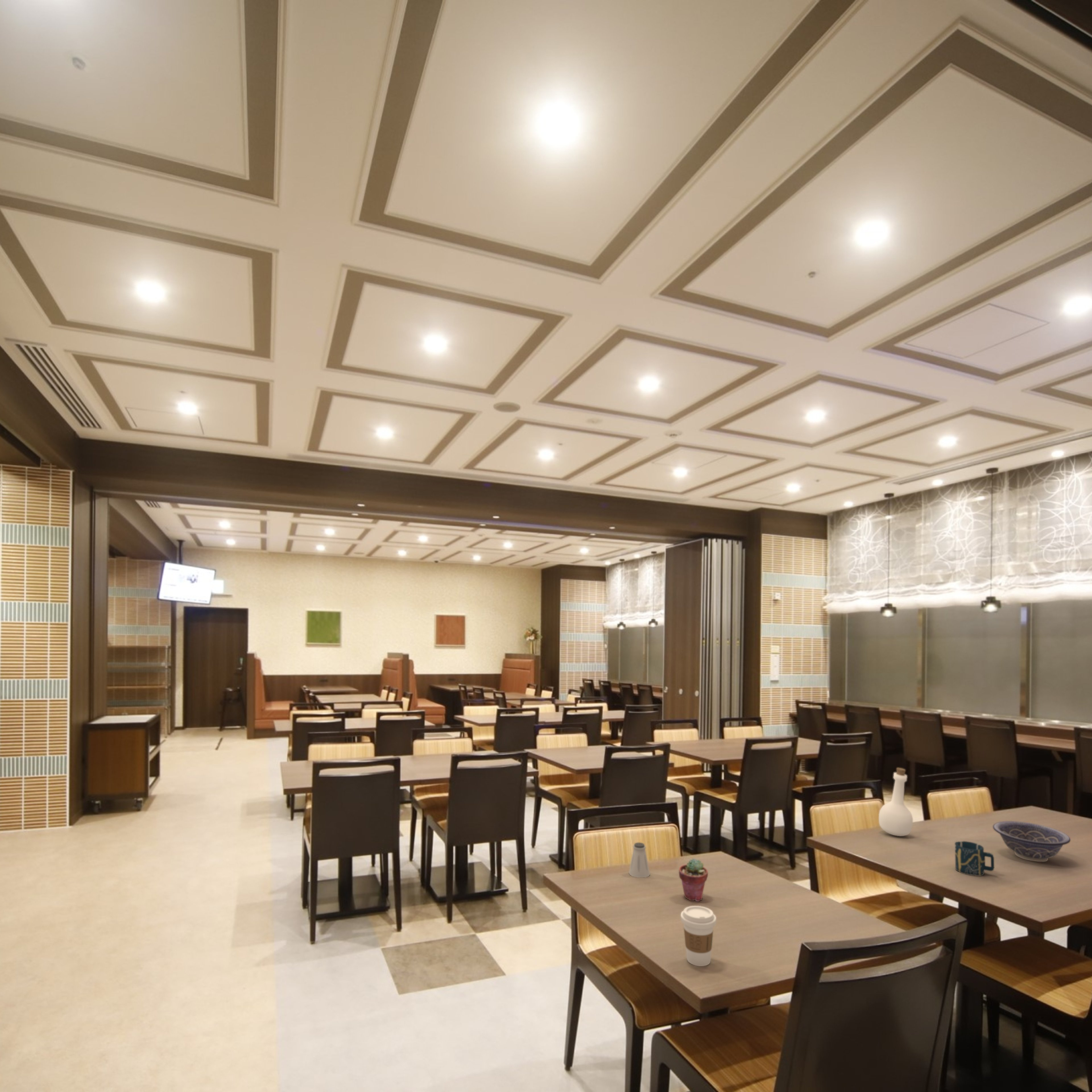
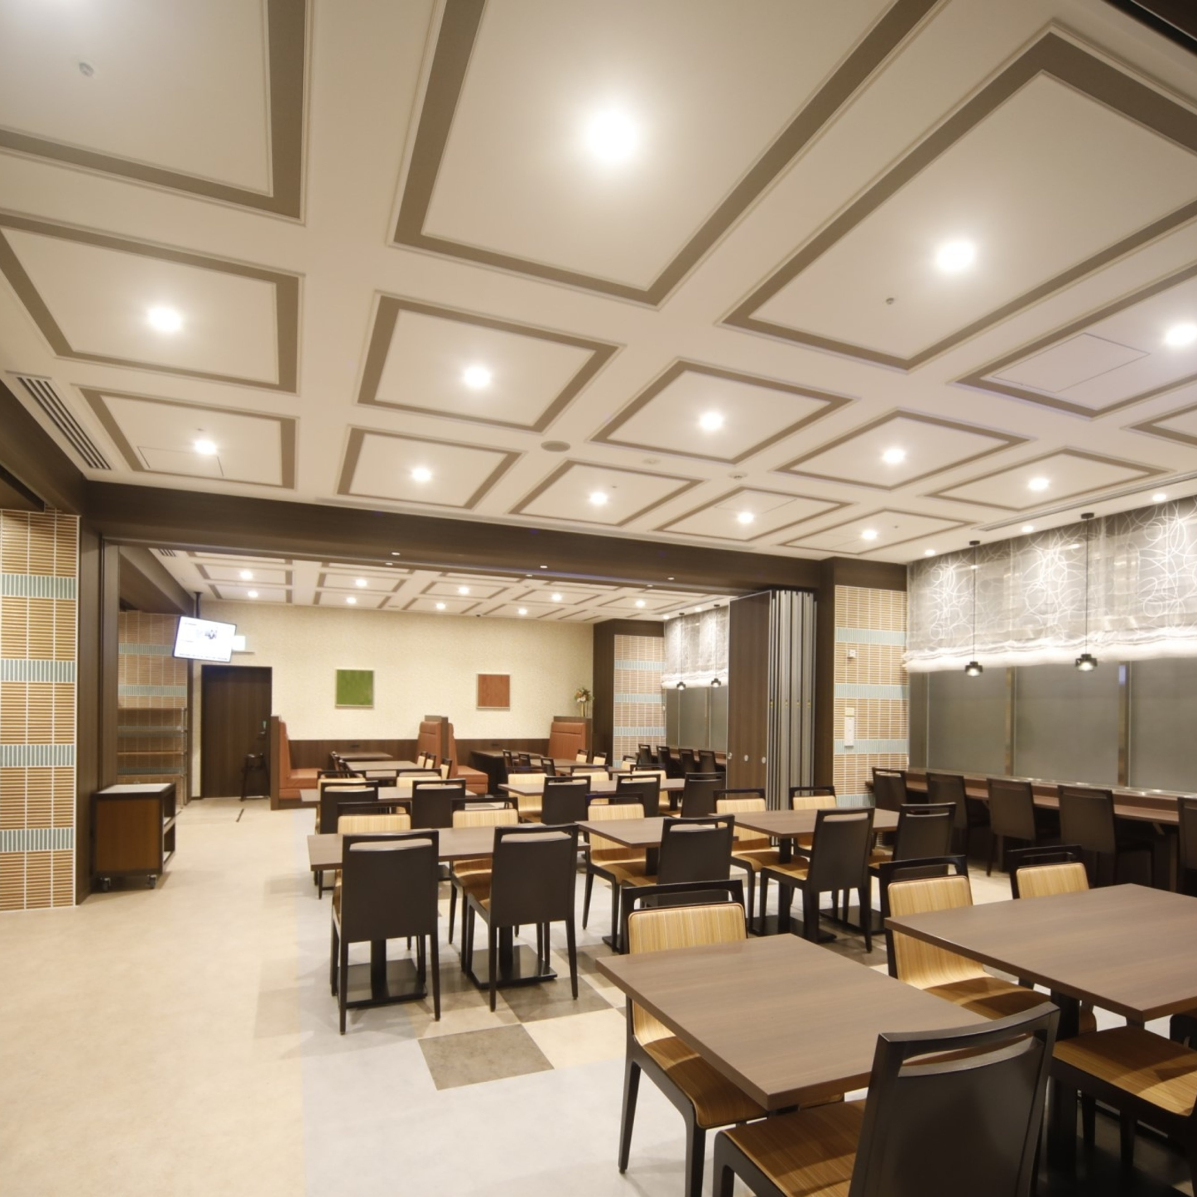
- potted succulent (693, 878)
- bottle (895, 801)
- cup (974, 859)
- saltshaker (639, 859)
- coffee cup (698, 936)
- decorative bowl (1031, 844)
